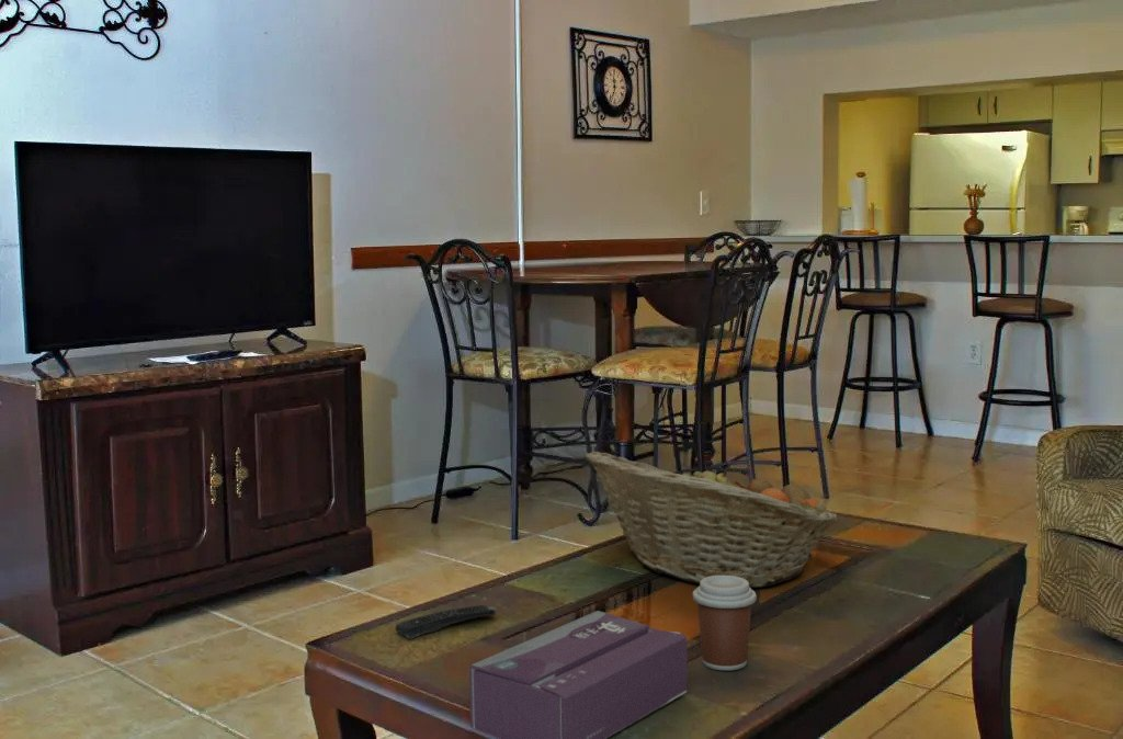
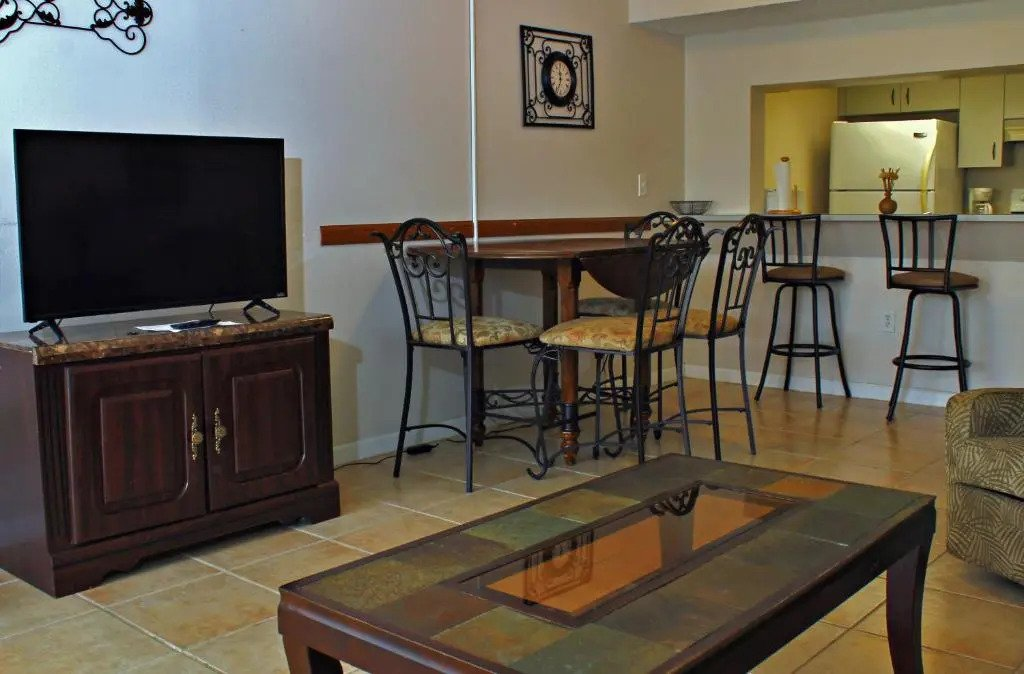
- remote control (449, 618)
- tissue box (582, 679)
- fruit basket (706, 507)
- coffee cup (724, 622)
